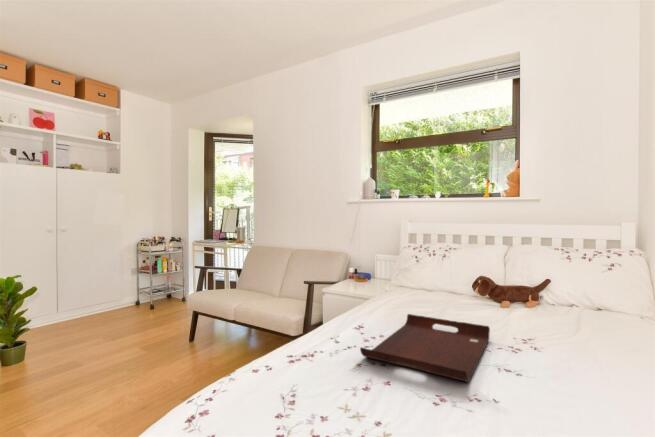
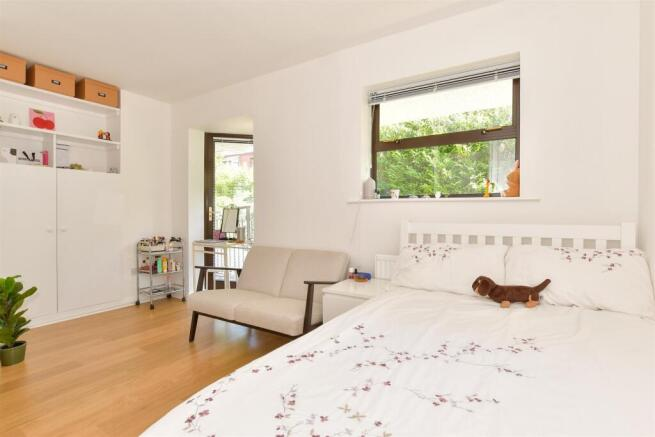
- serving tray (430, 342)
